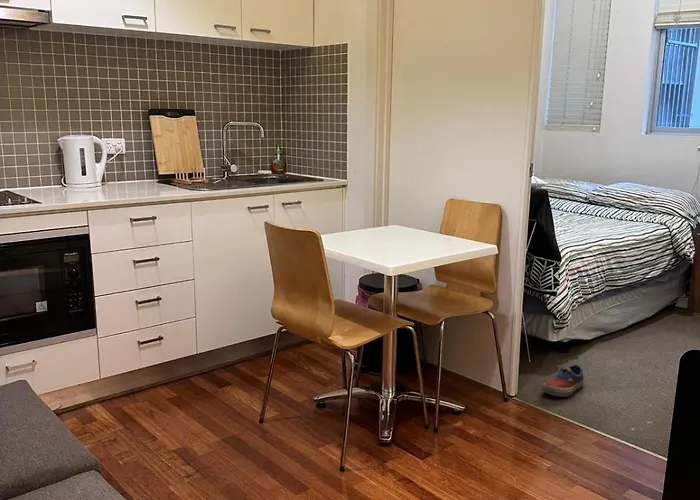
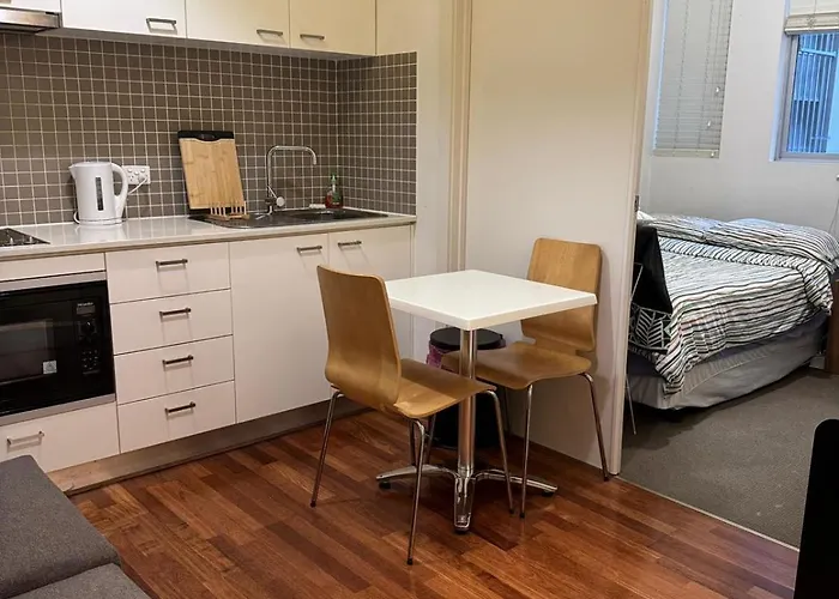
- shoe (565, 380)
